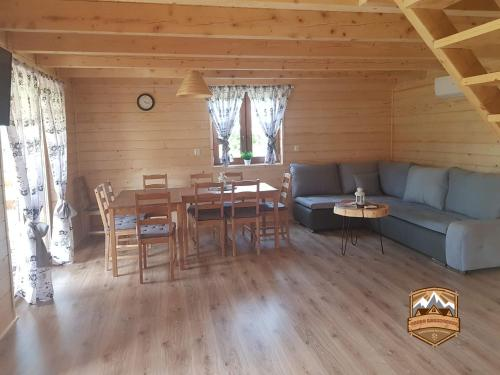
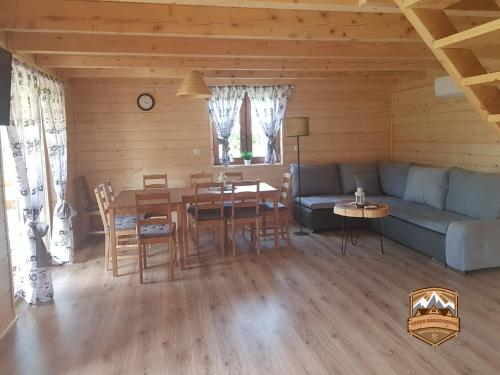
+ floor lamp (299, 176)
